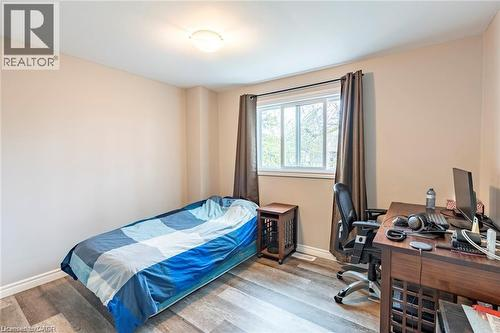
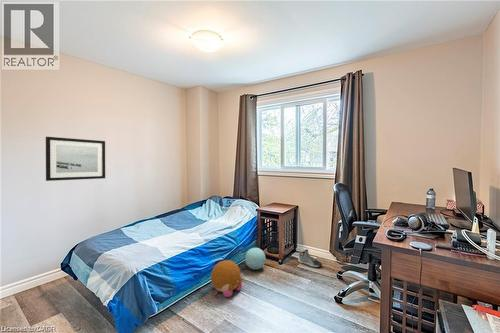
+ plush toy (226, 276)
+ ball (255, 258)
+ sneaker (309, 257)
+ wall art (77, 159)
